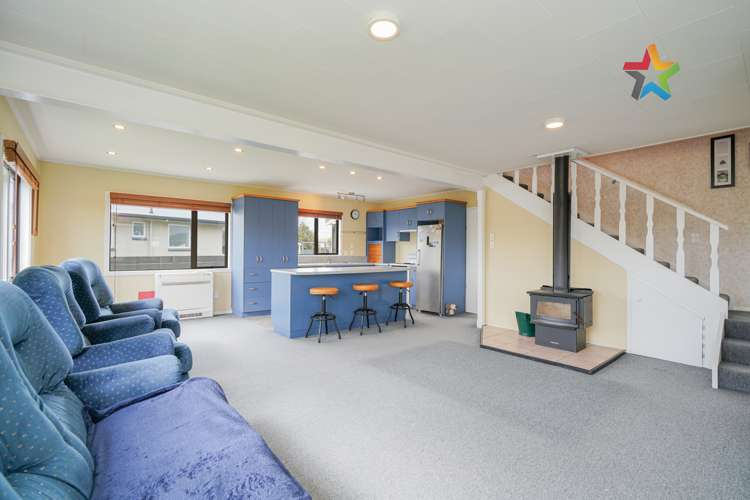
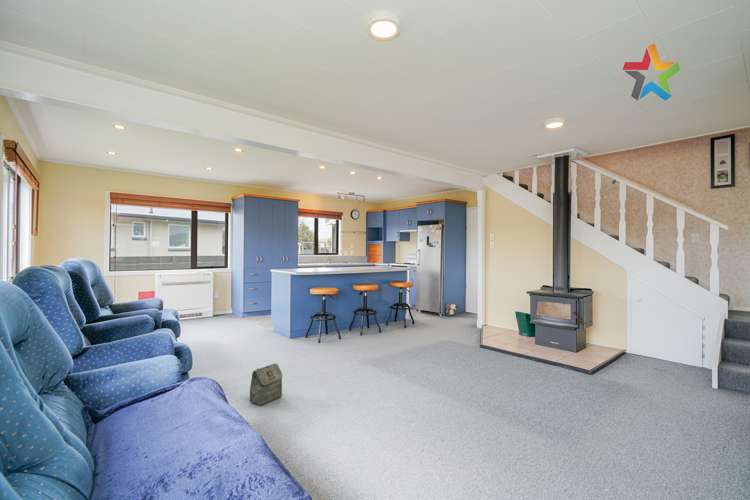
+ bag (266, 382)
